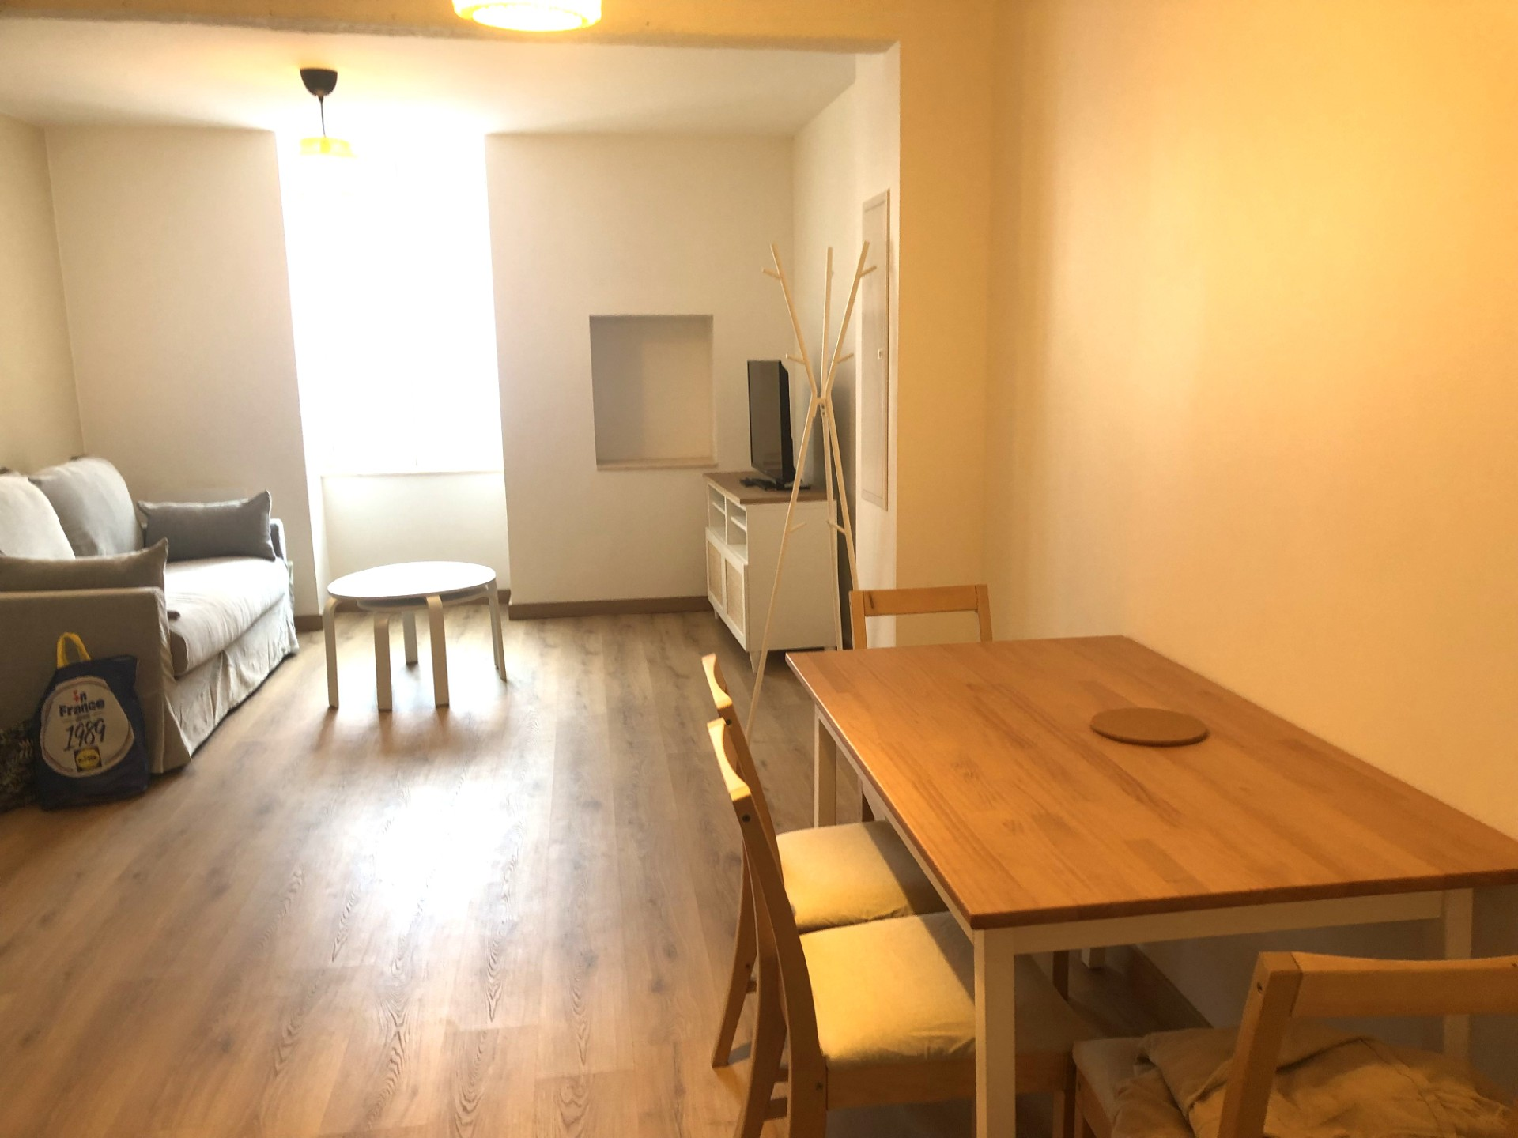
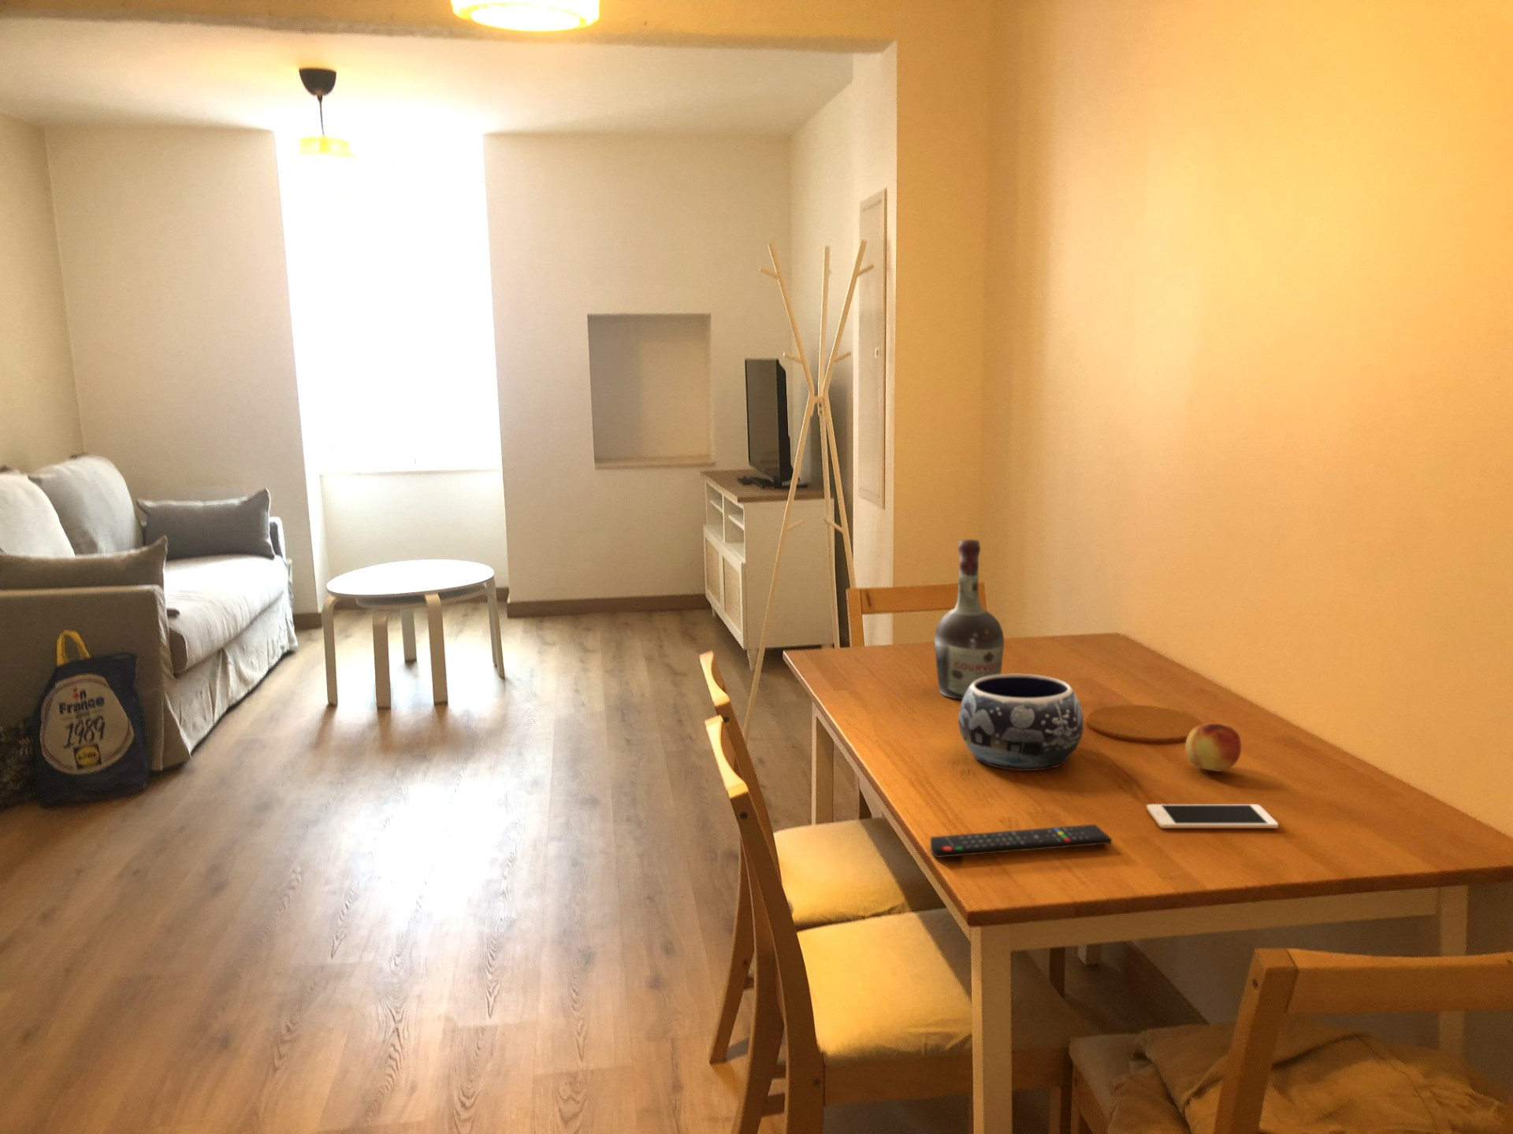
+ remote control (1019, 842)
+ fruit (1213, 746)
+ decorative bowl (1021, 721)
+ cell phone (1210, 816)
+ cognac bottle (969, 617)
